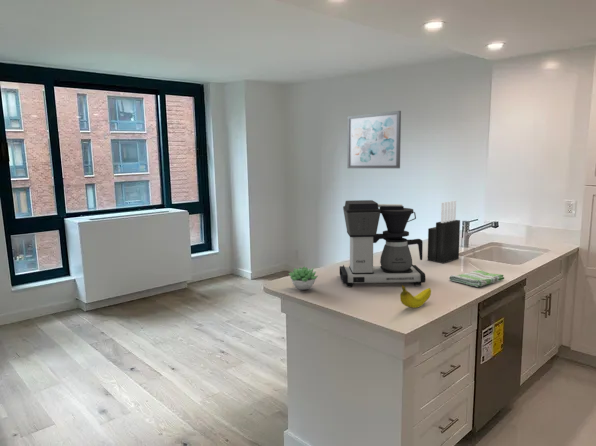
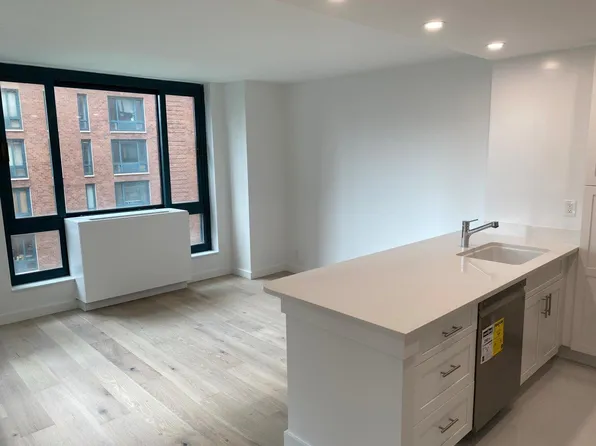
- succulent plant (303, 278)
- dish towel (476, 276)
- knife block (442, 230)
- wall art (372, 141)
- coffee maker (381, 238)
- fruit (416, 295)
